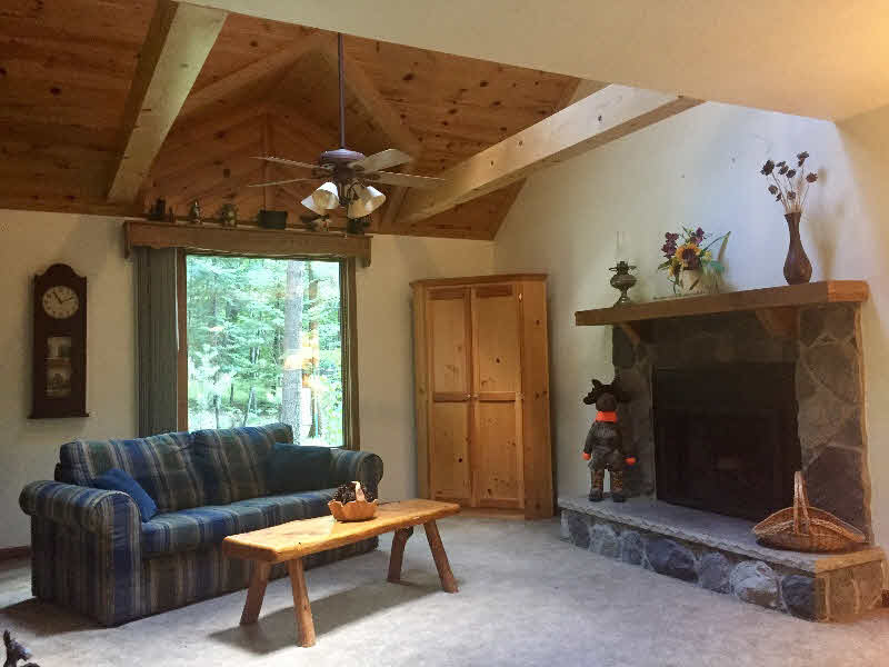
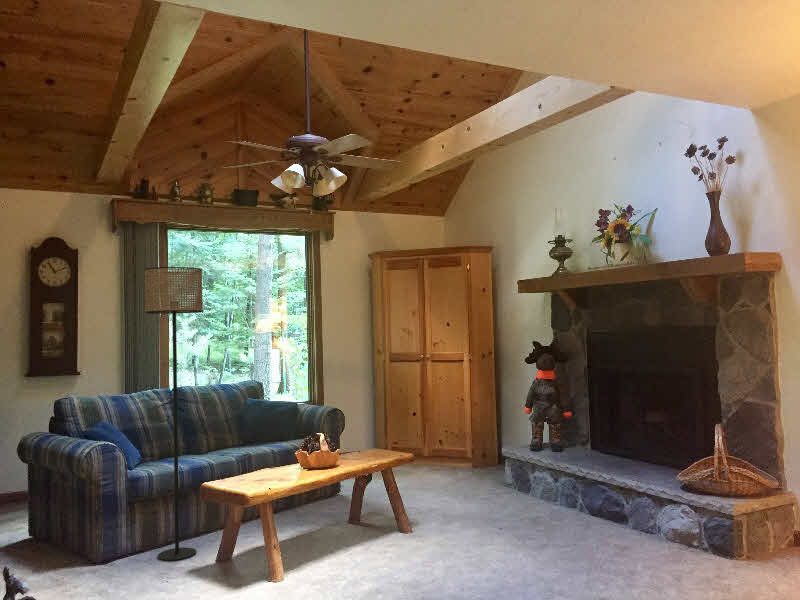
+ floor lamp (175, 410)
